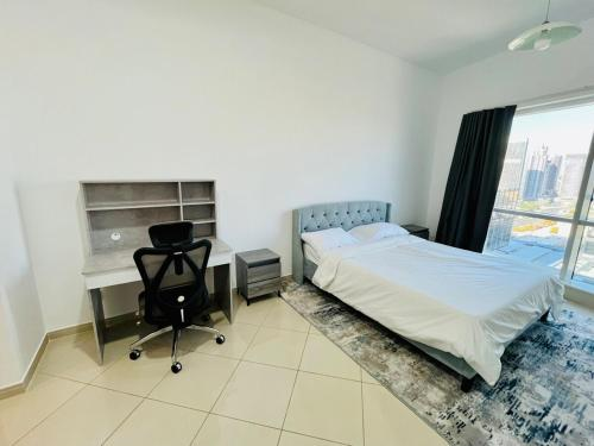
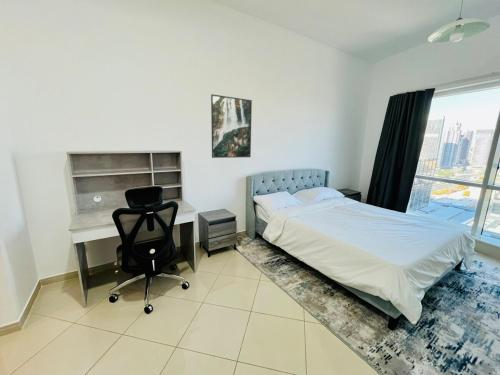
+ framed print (232, 128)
